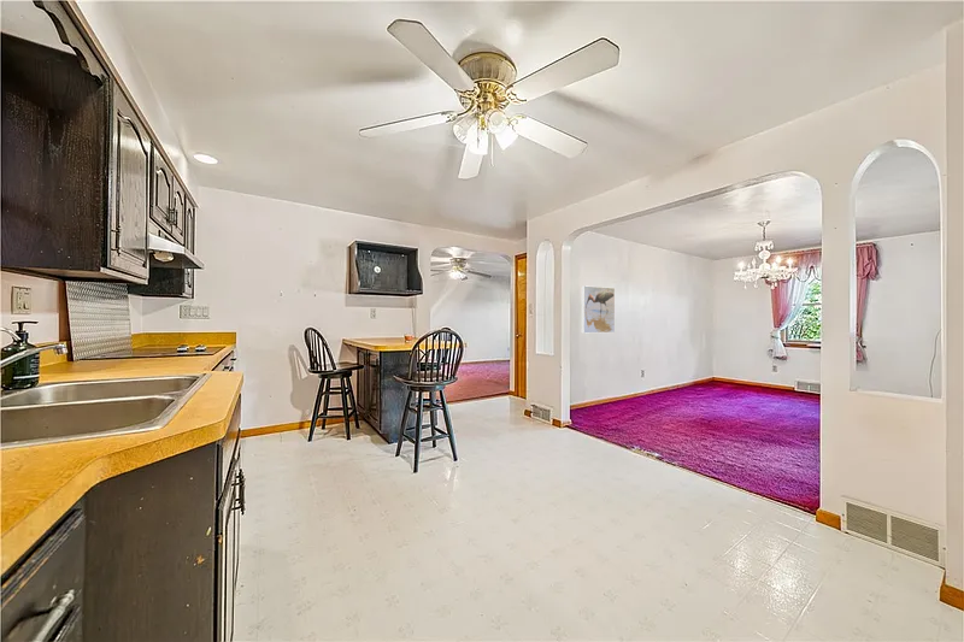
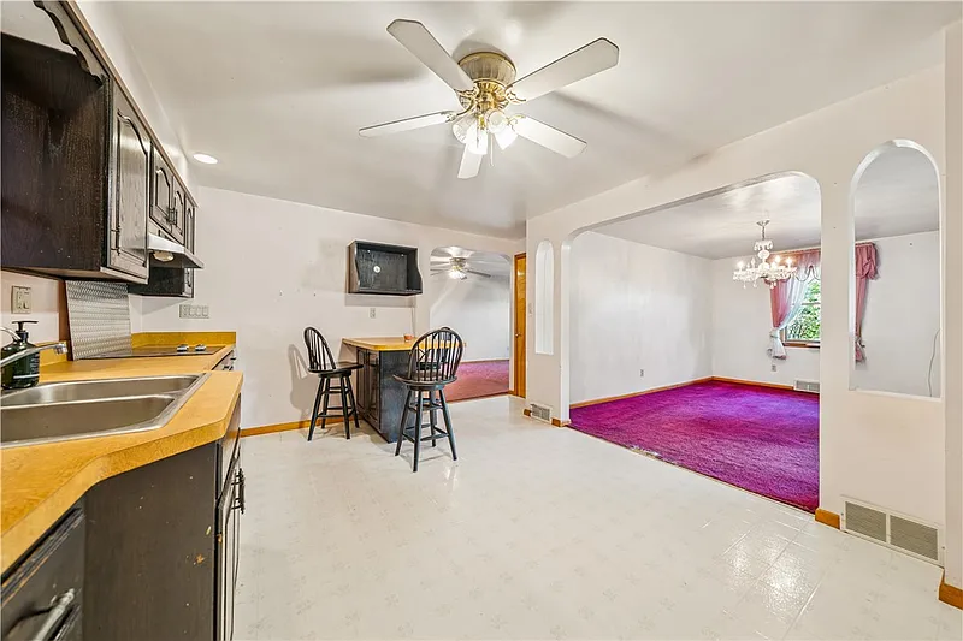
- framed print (598, 310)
